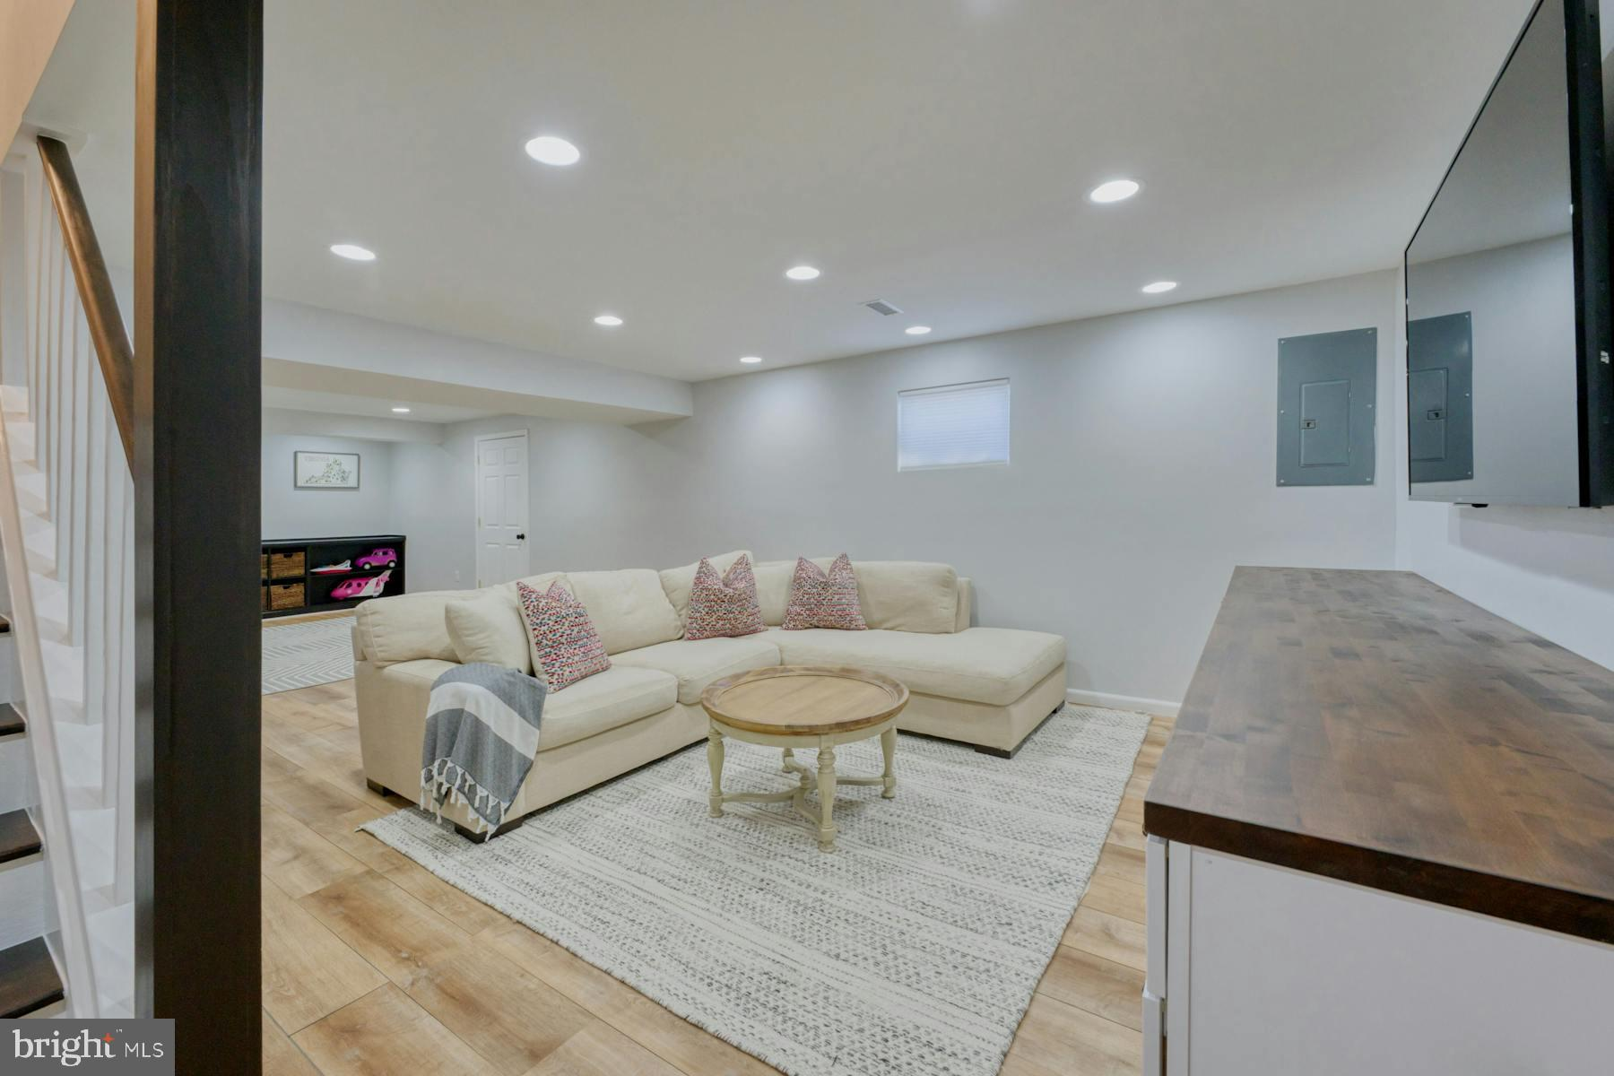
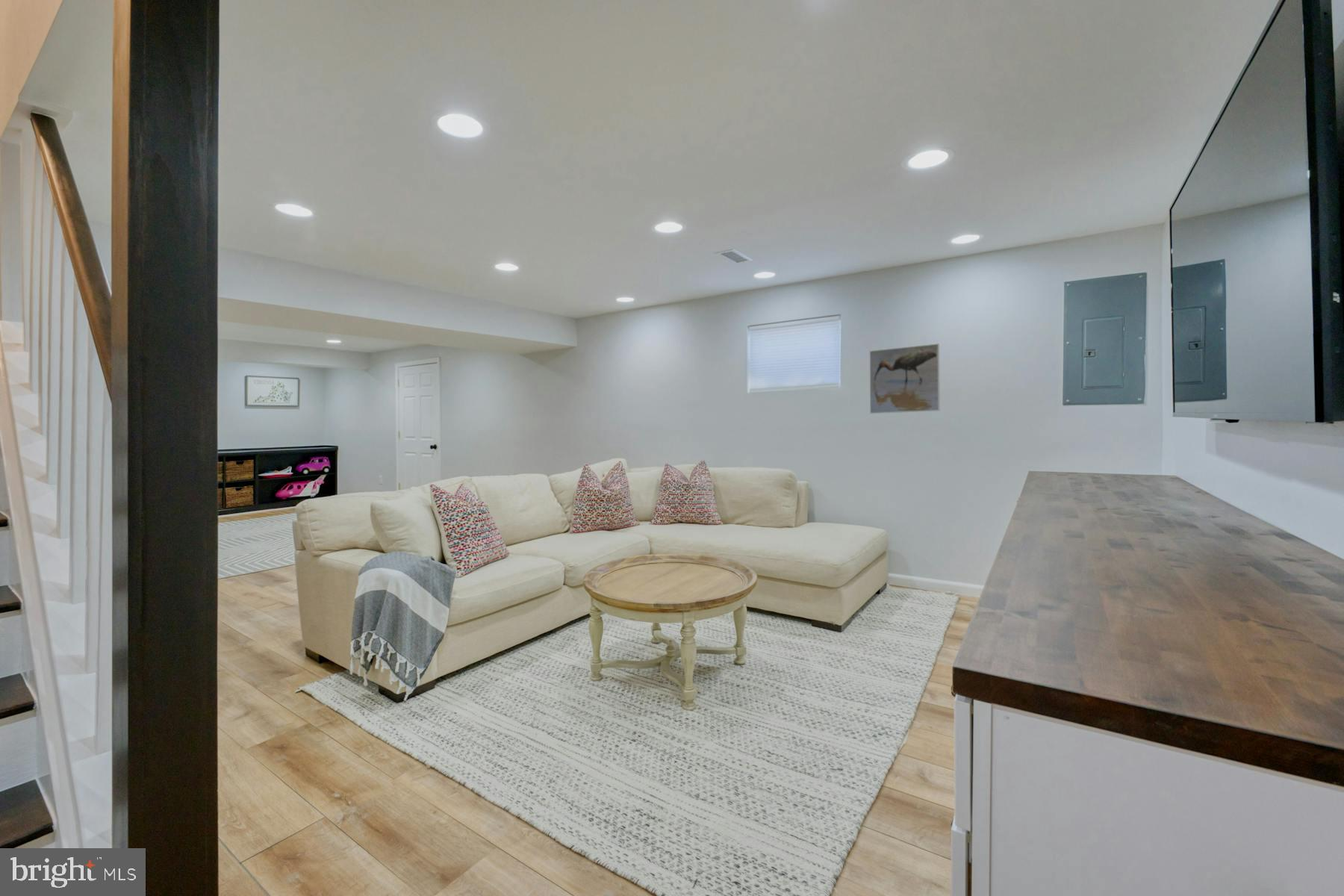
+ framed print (903, 379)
